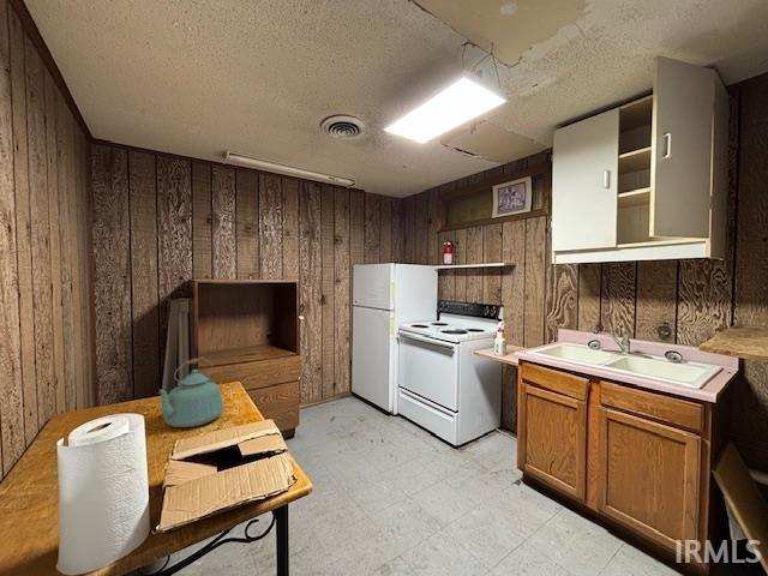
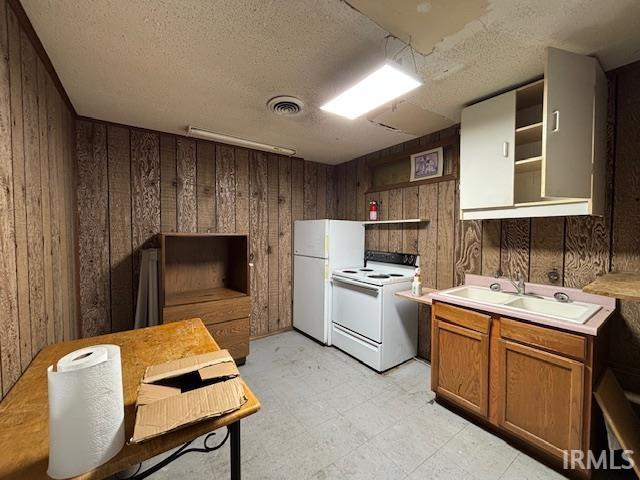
- kettle (190, 390)
